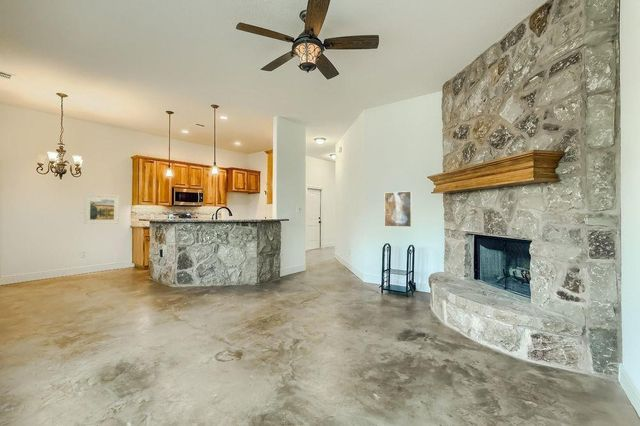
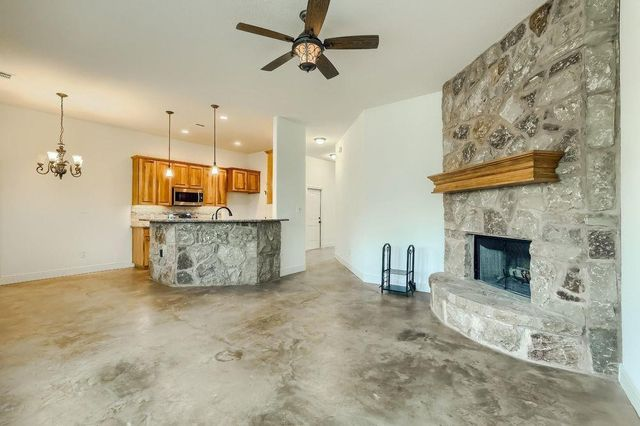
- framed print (102, 209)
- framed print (397, 209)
